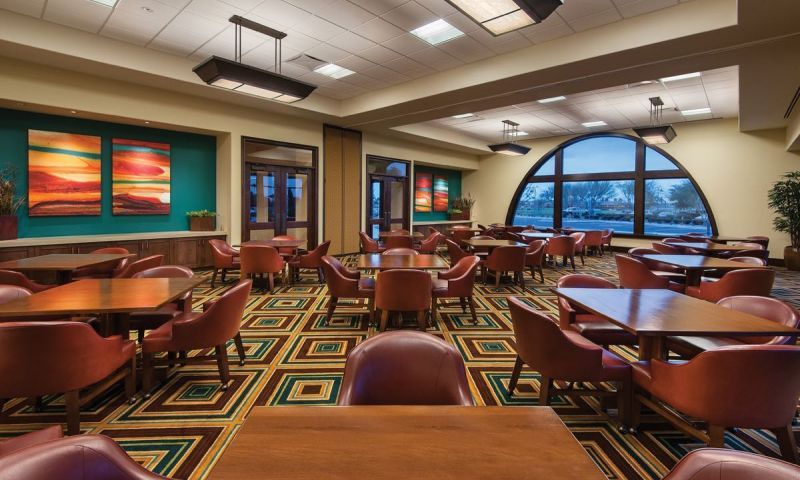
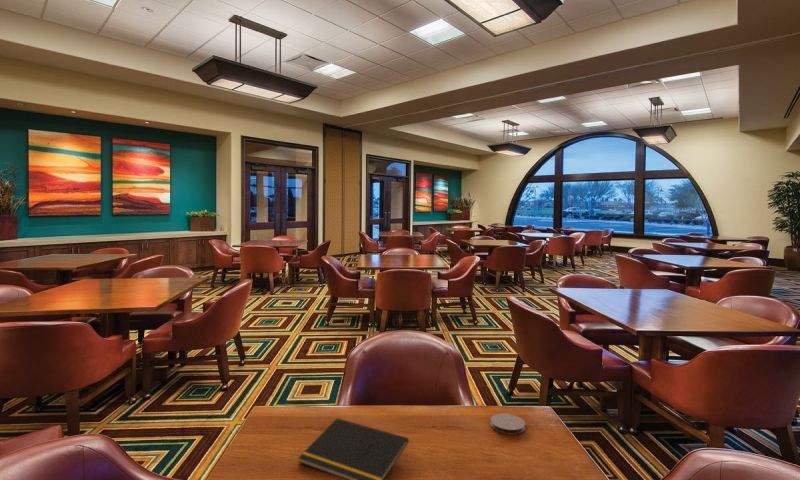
+ notepad (354, 449)
+ coaster (507, 423)
